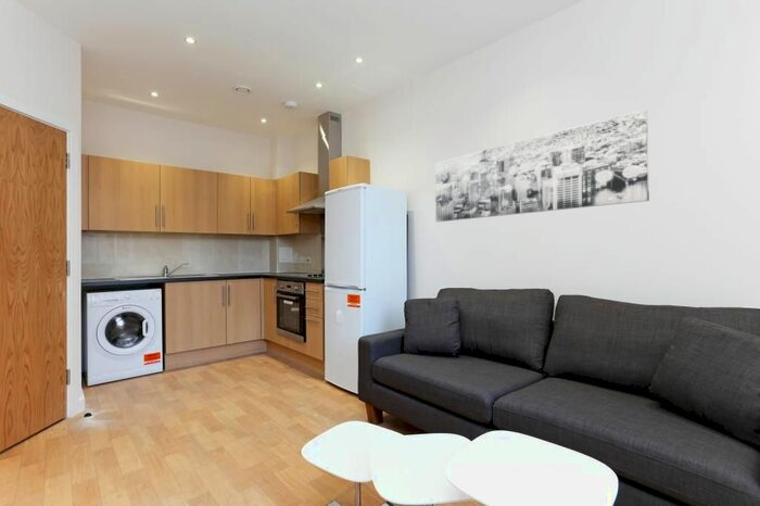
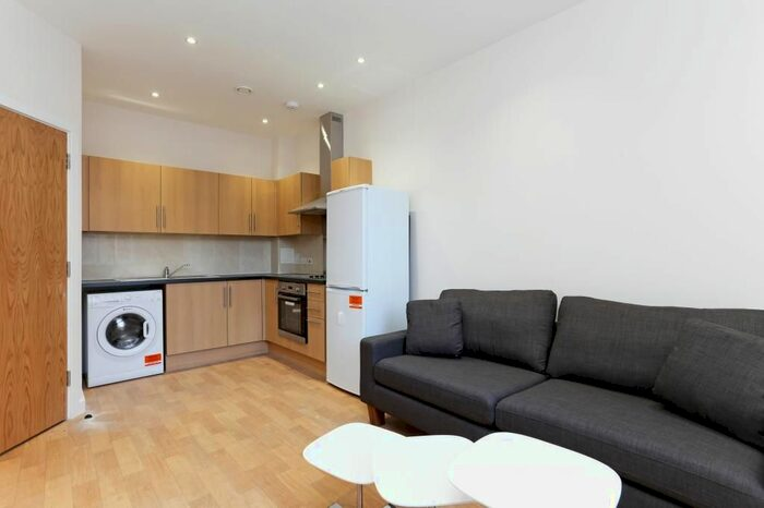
- wall art (519, 177)
